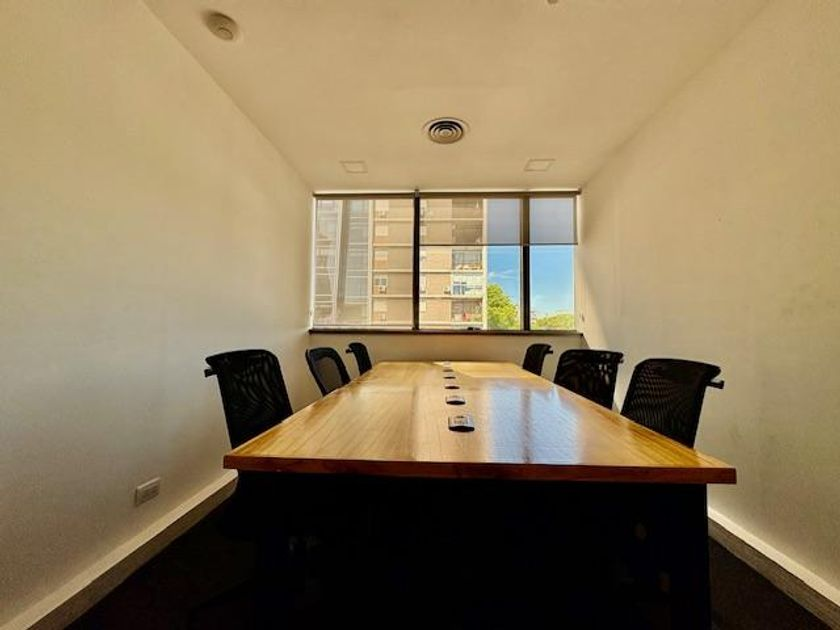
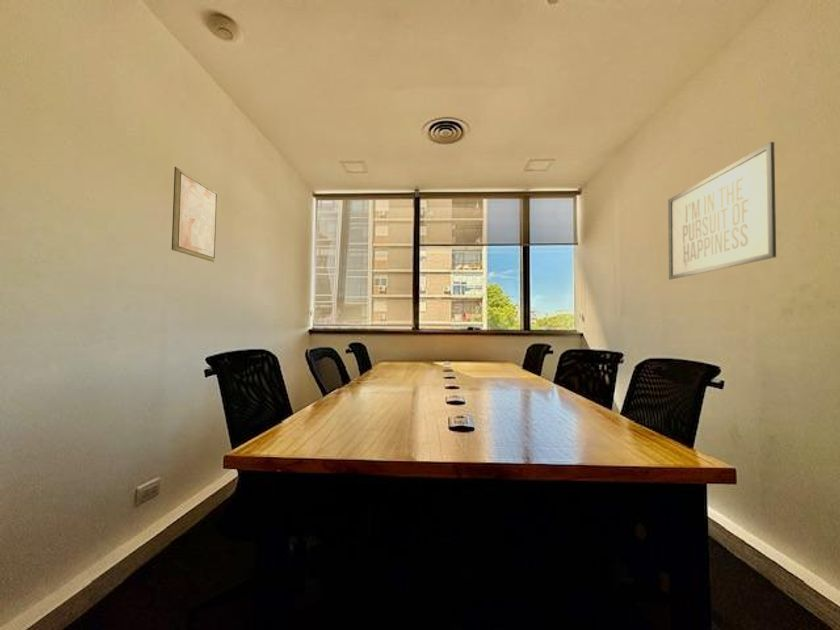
+ wall art (197, 218)
+ mirror (712, 223)
